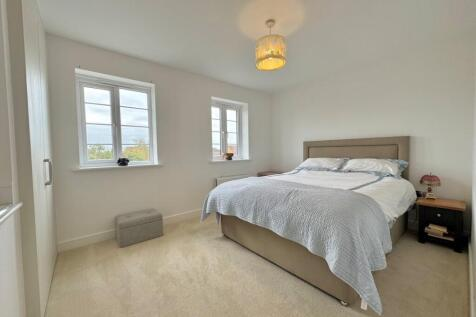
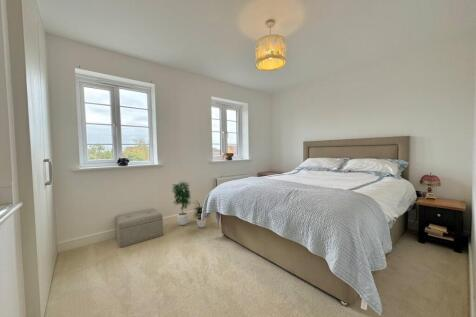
+ potted plant (190, 201)
